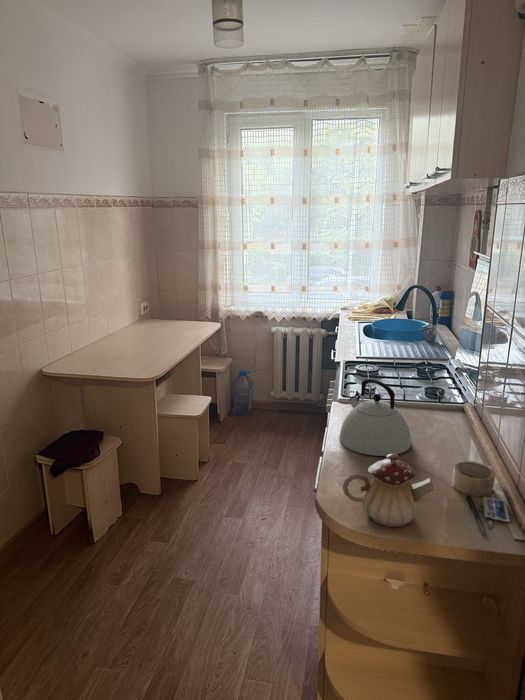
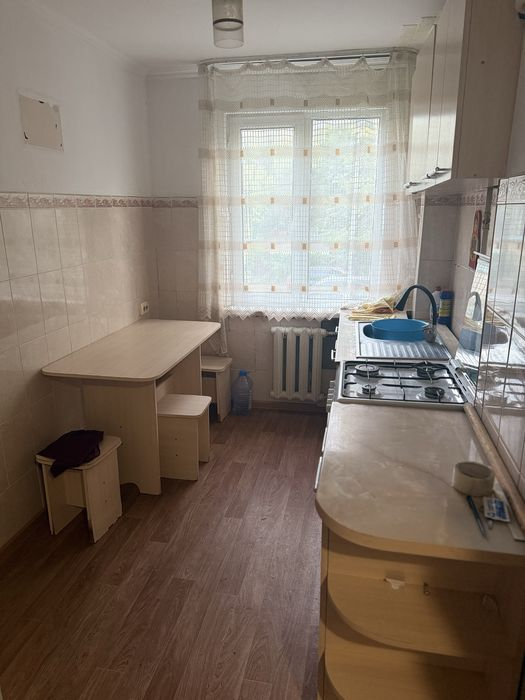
- teapot (387, 484)
- kettle (375, 410)
